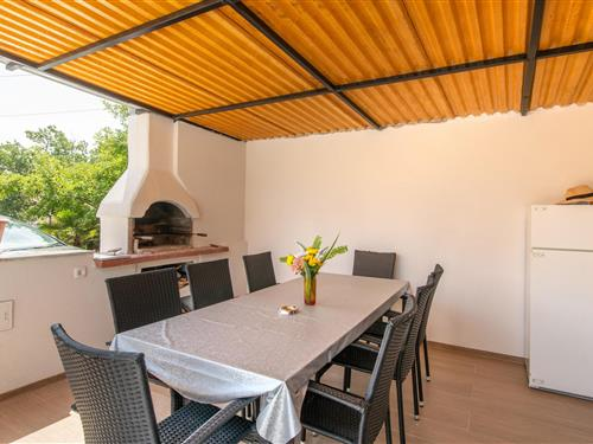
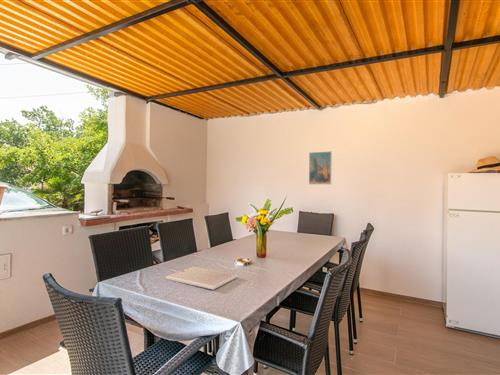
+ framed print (320, 168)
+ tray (202, 276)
